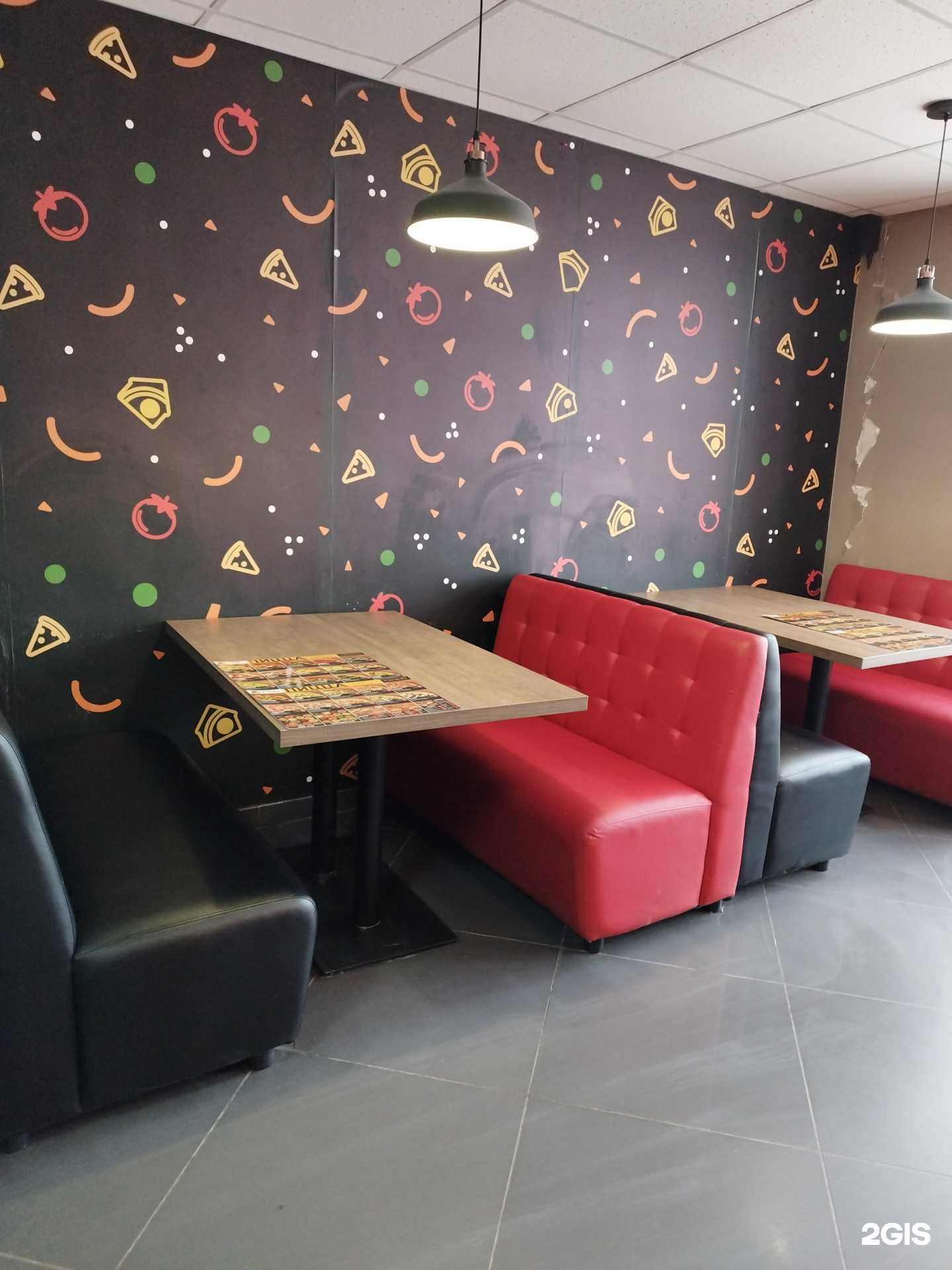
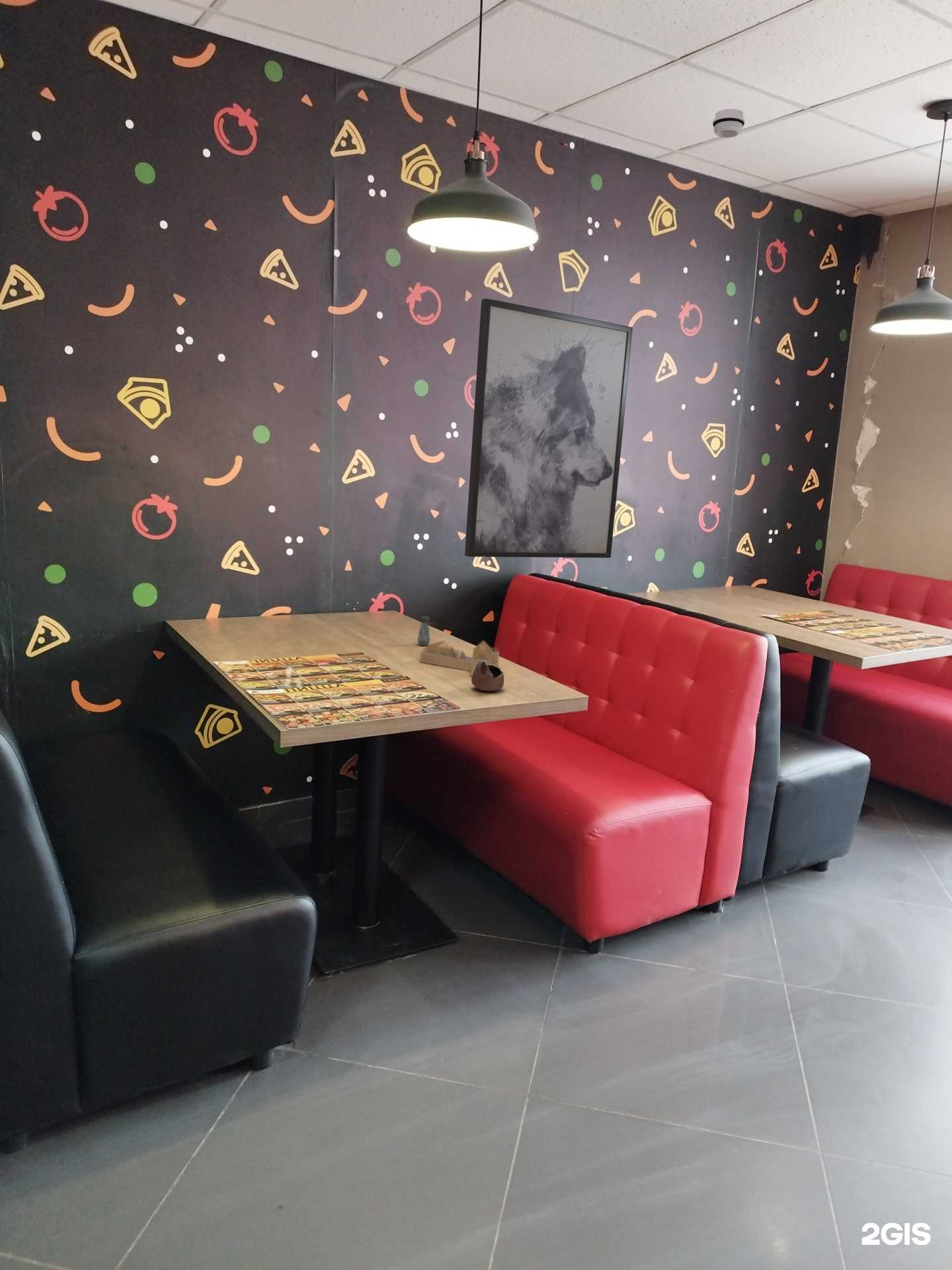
+ cup (485, 673)
+ salt shaker (424, 630)
+ smoke detector (728, 124)
+ wall art (551, 438)
+ house frame (459, 652)
